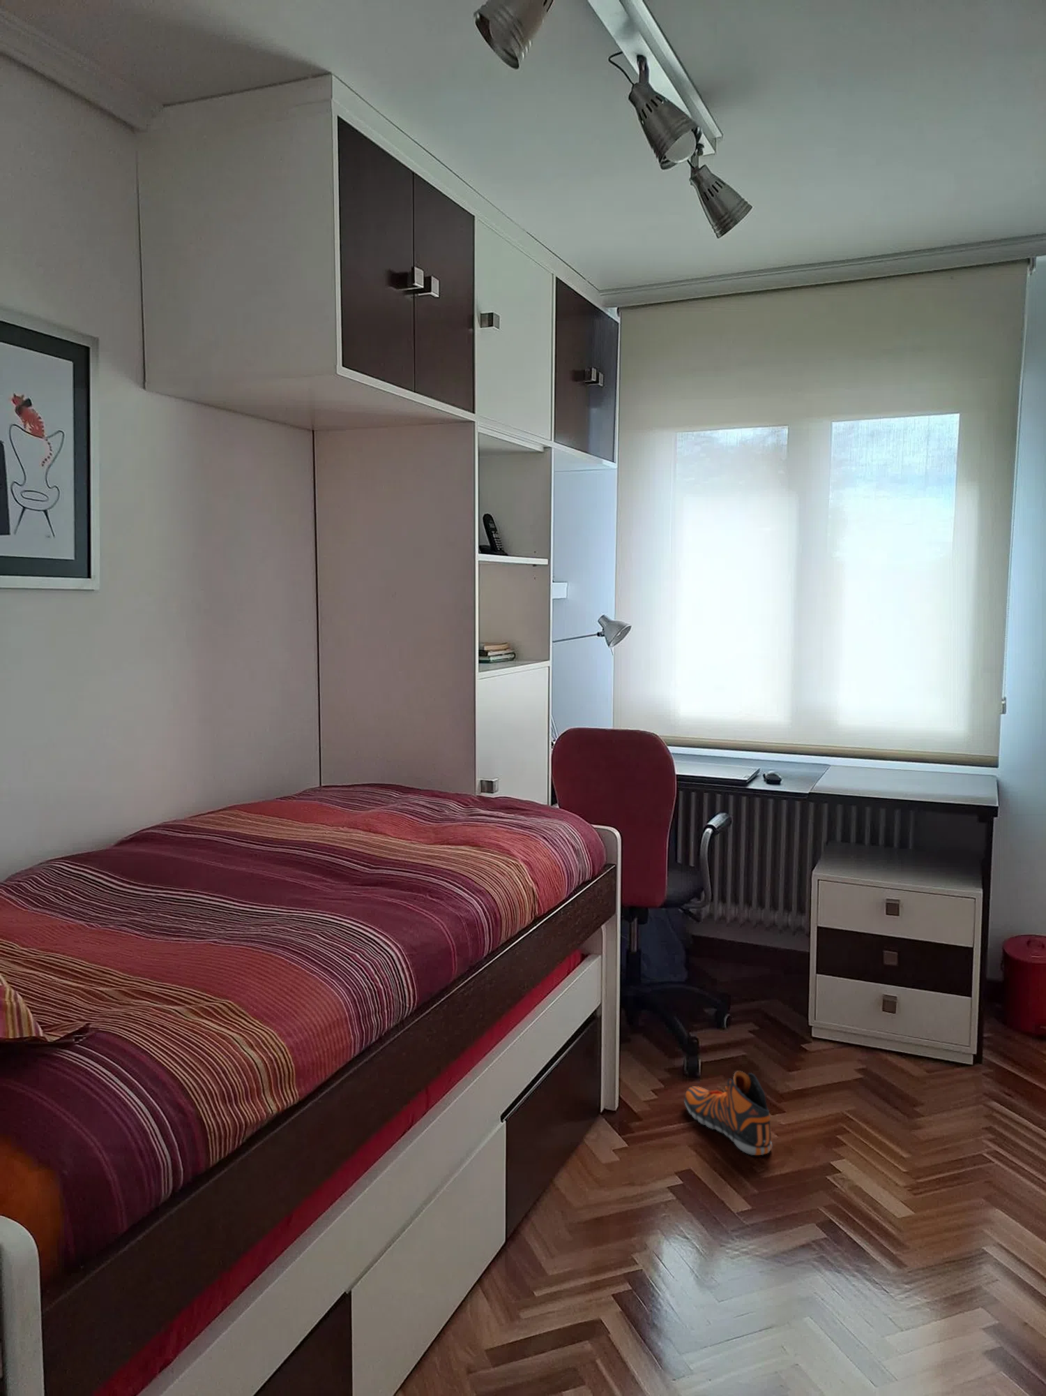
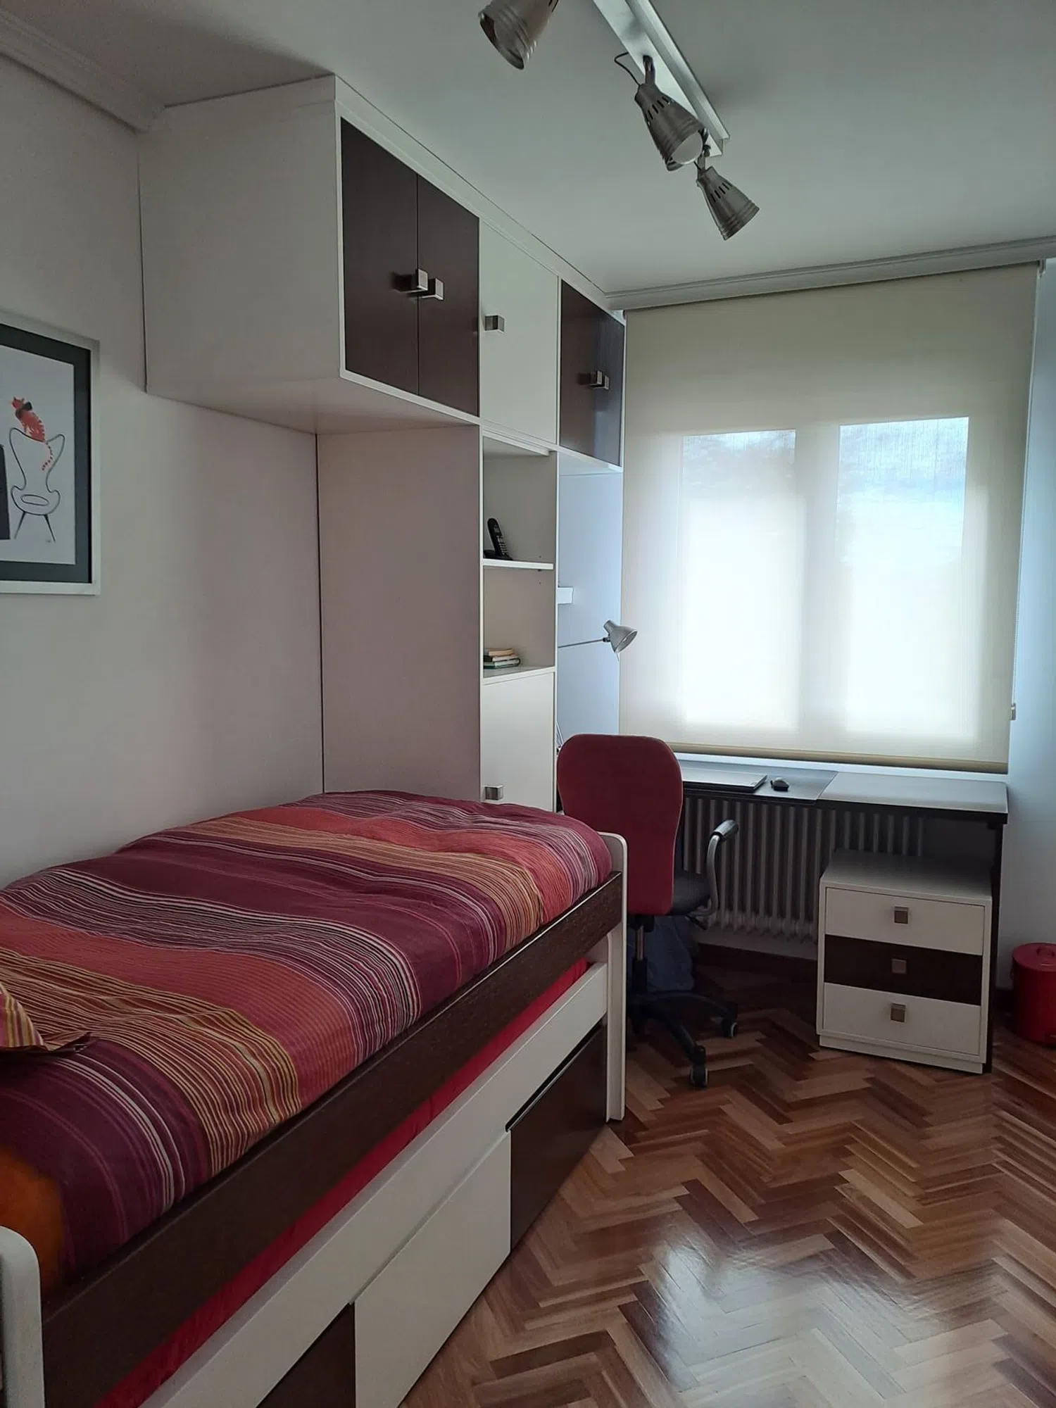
- sneaker (730, 1097)
